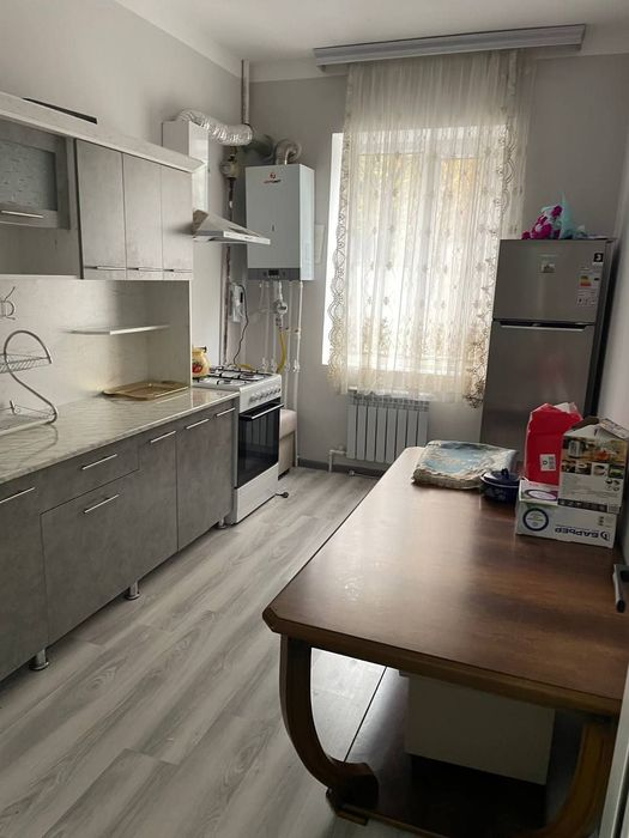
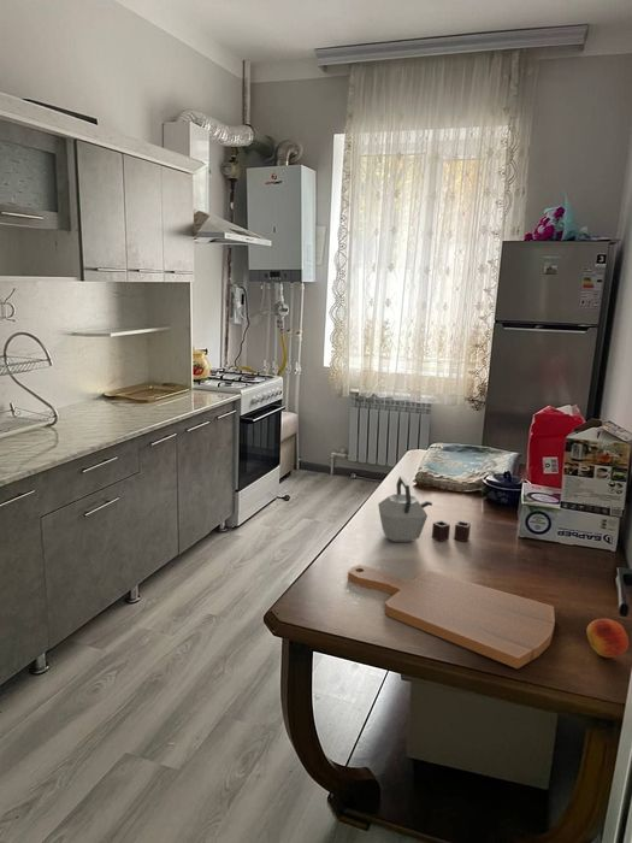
+ cutting board (456, 607)
+ fruit (607, 638)
+ kettle (425, 512)
